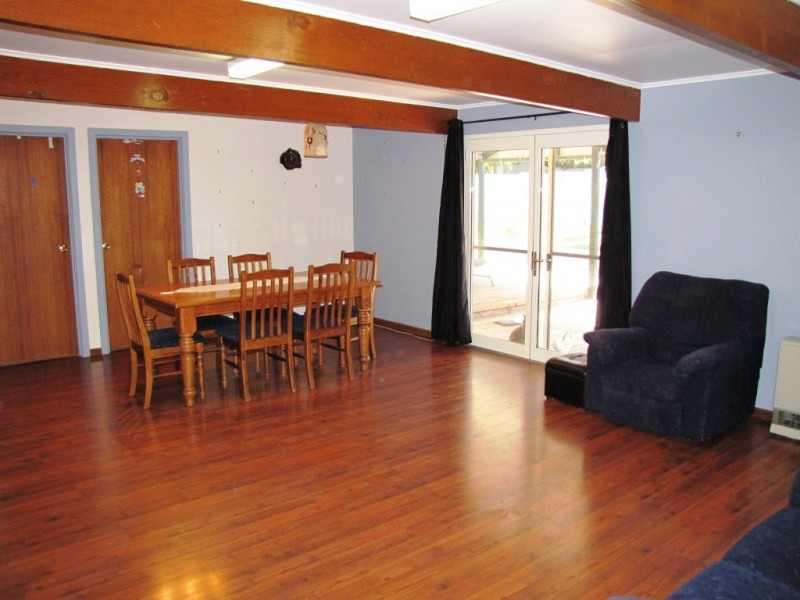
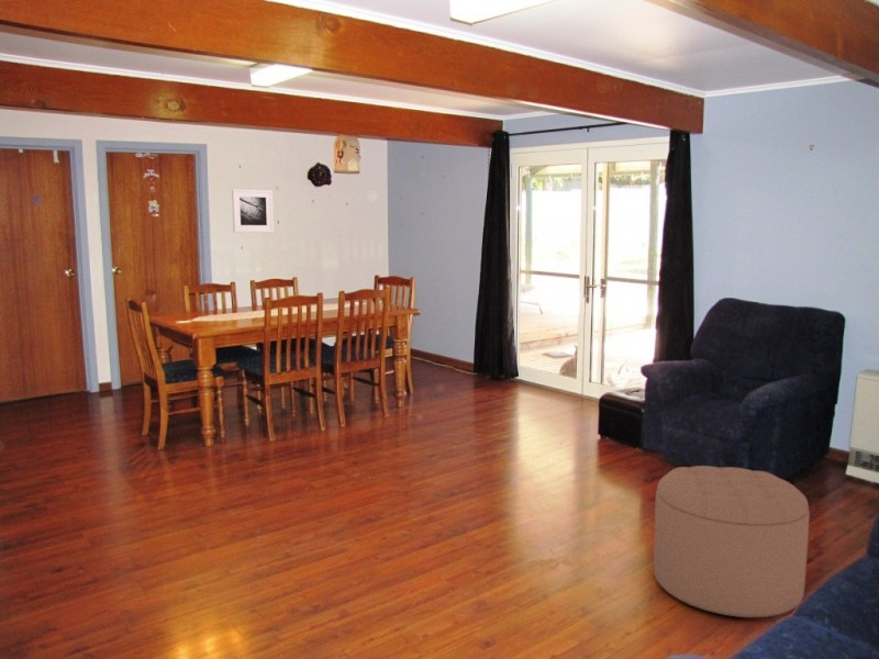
+ ottoman (727, 534)
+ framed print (253, 211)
